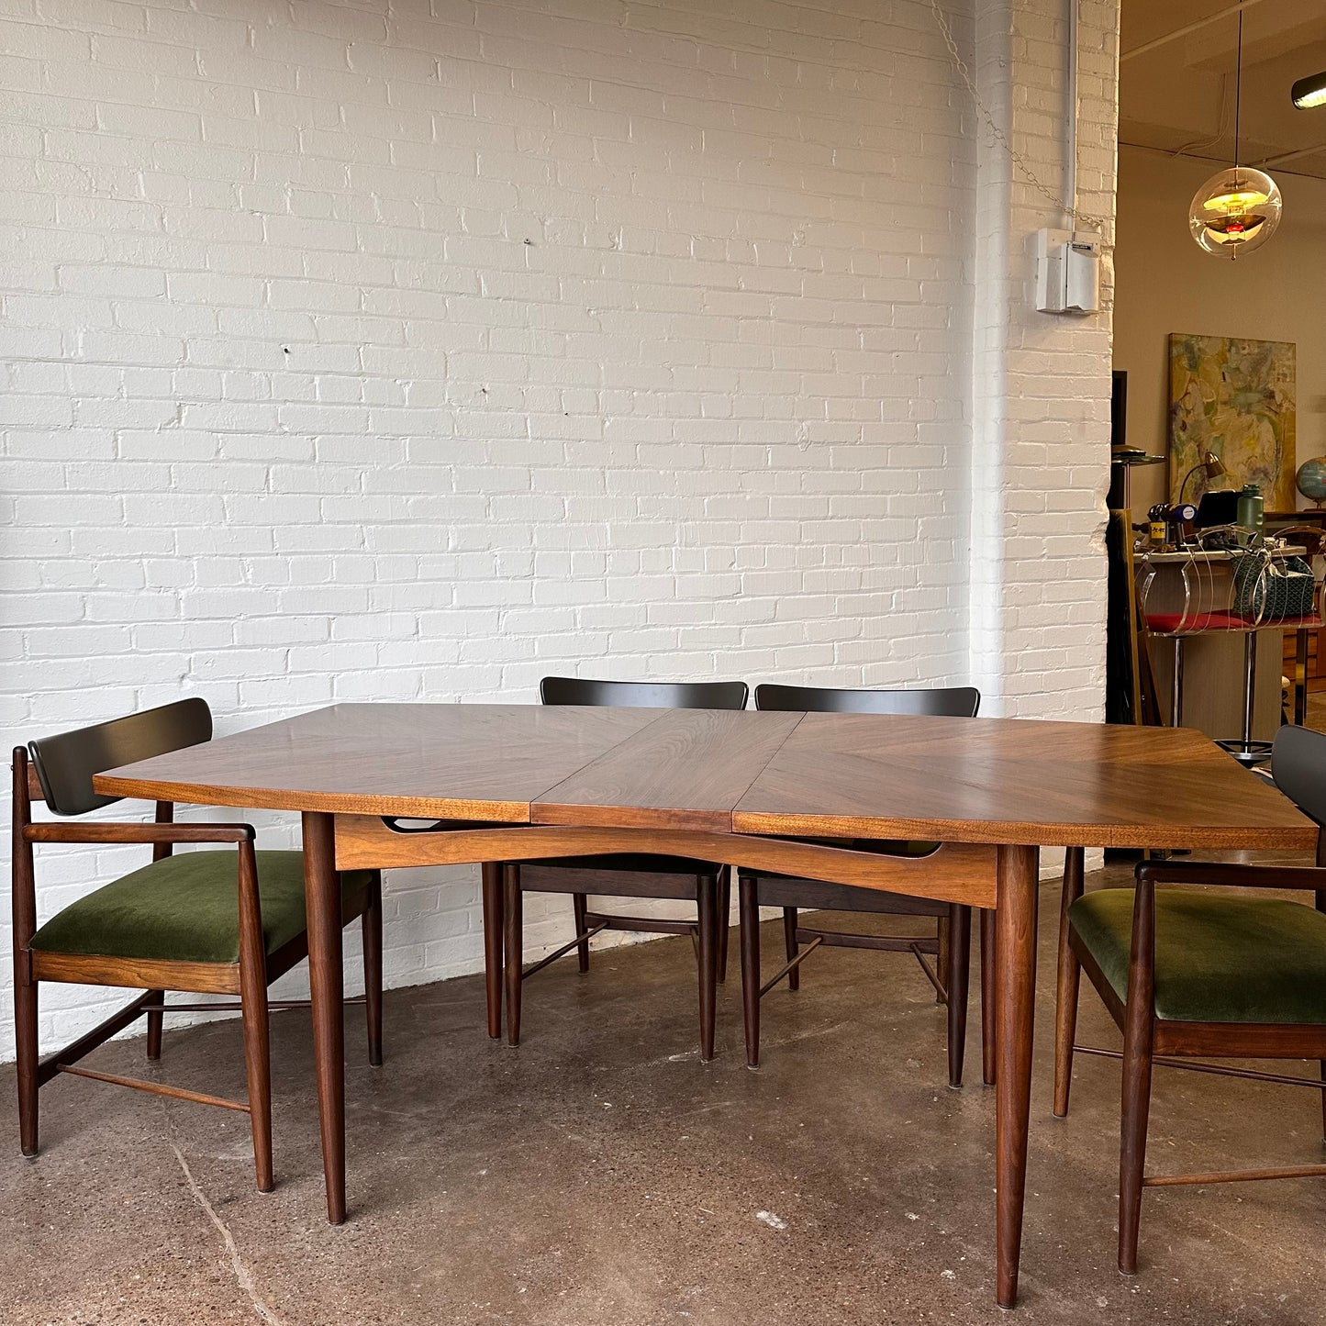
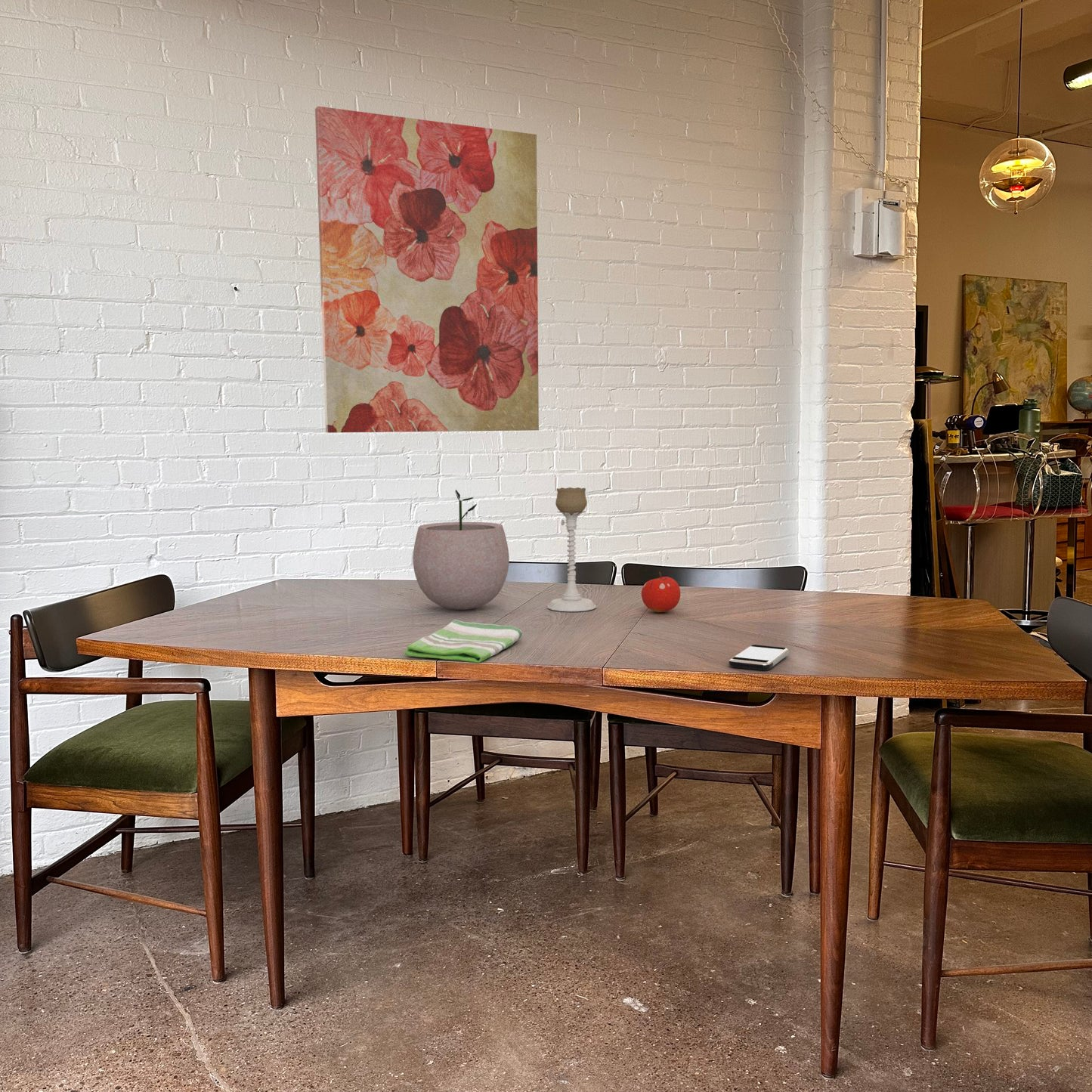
+ plant pot (461, 549)
+ wall art (434, 279)
+ candle holder (571, 548)
+ smartphone (759, 657)
+ fruit (660, 591)
+ dish towel (466, 639)
